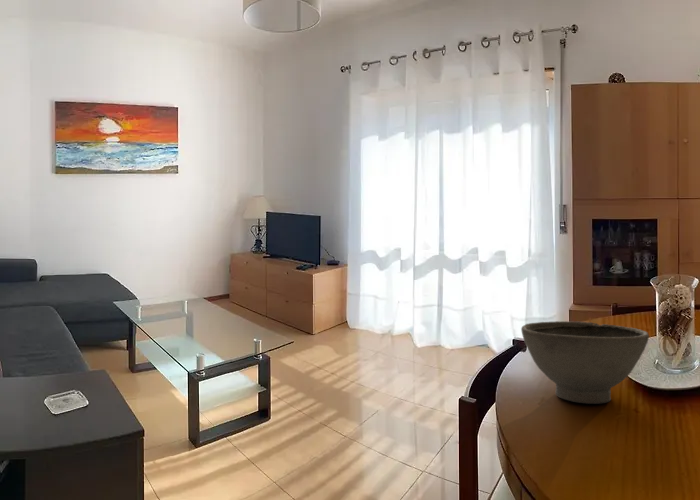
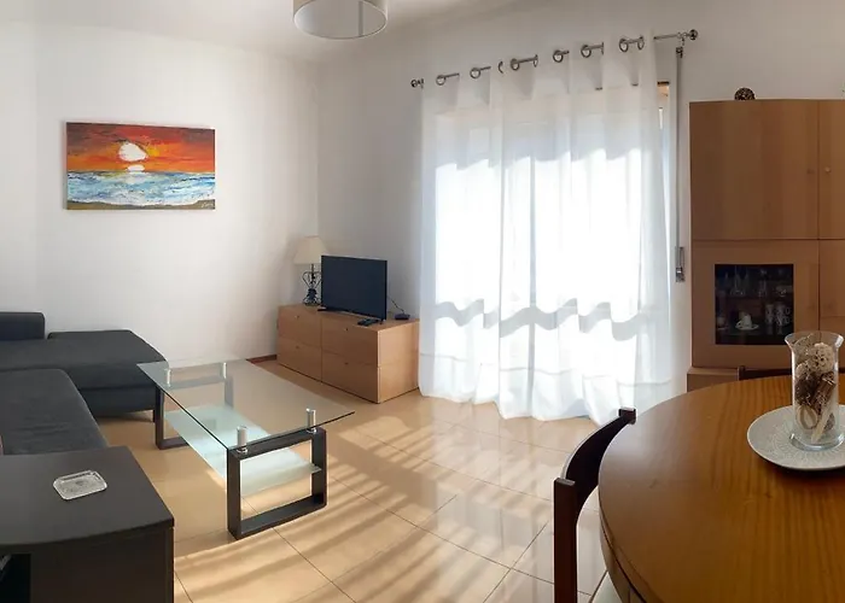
- bowl (582, 362)
